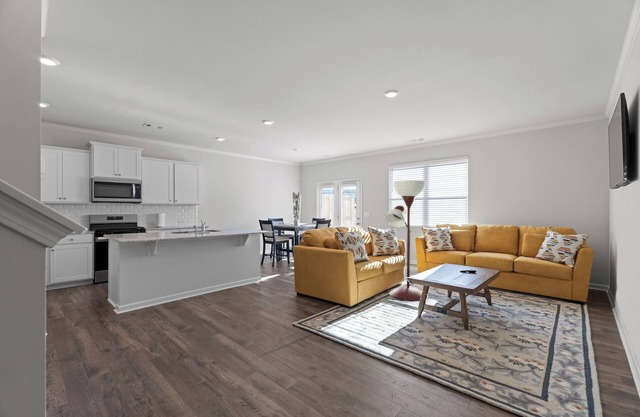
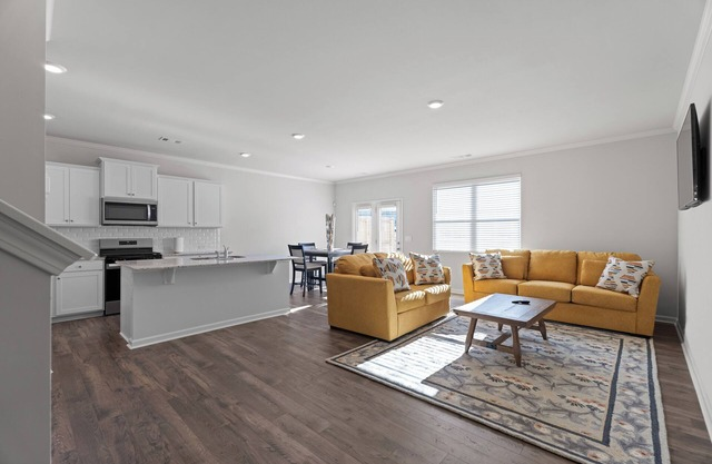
- floor lamp (407, 238)
